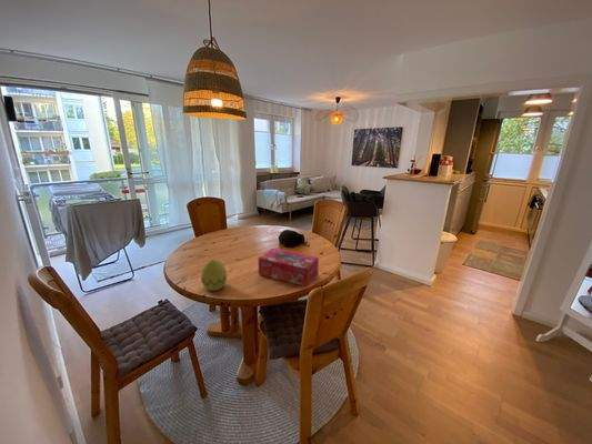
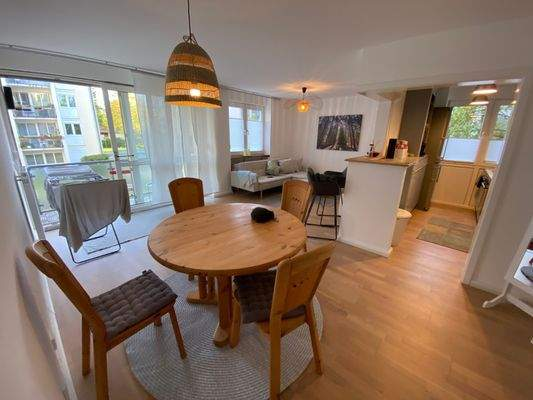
- decorative egg (213, 273)
- tissue box (288, 265)
